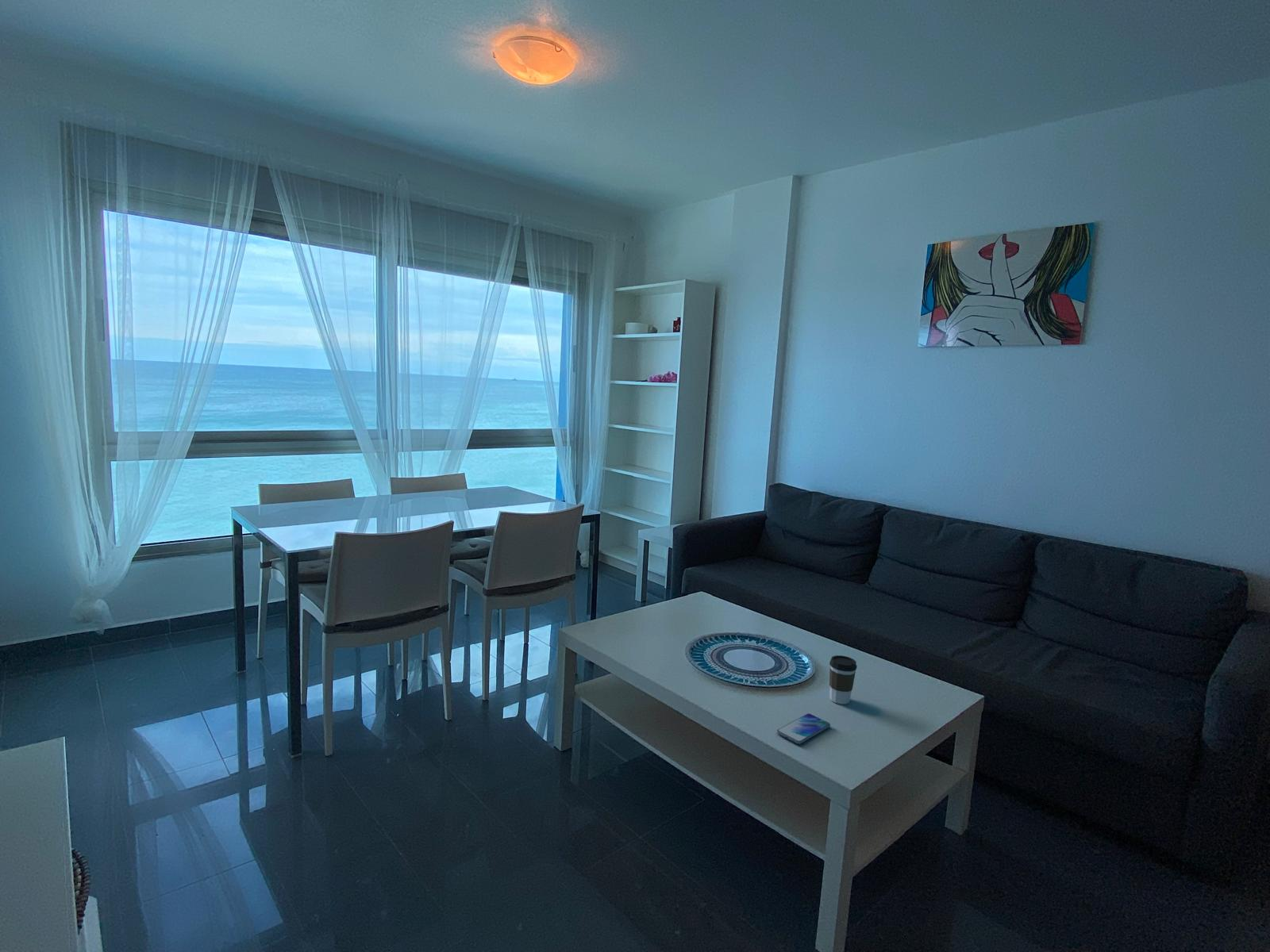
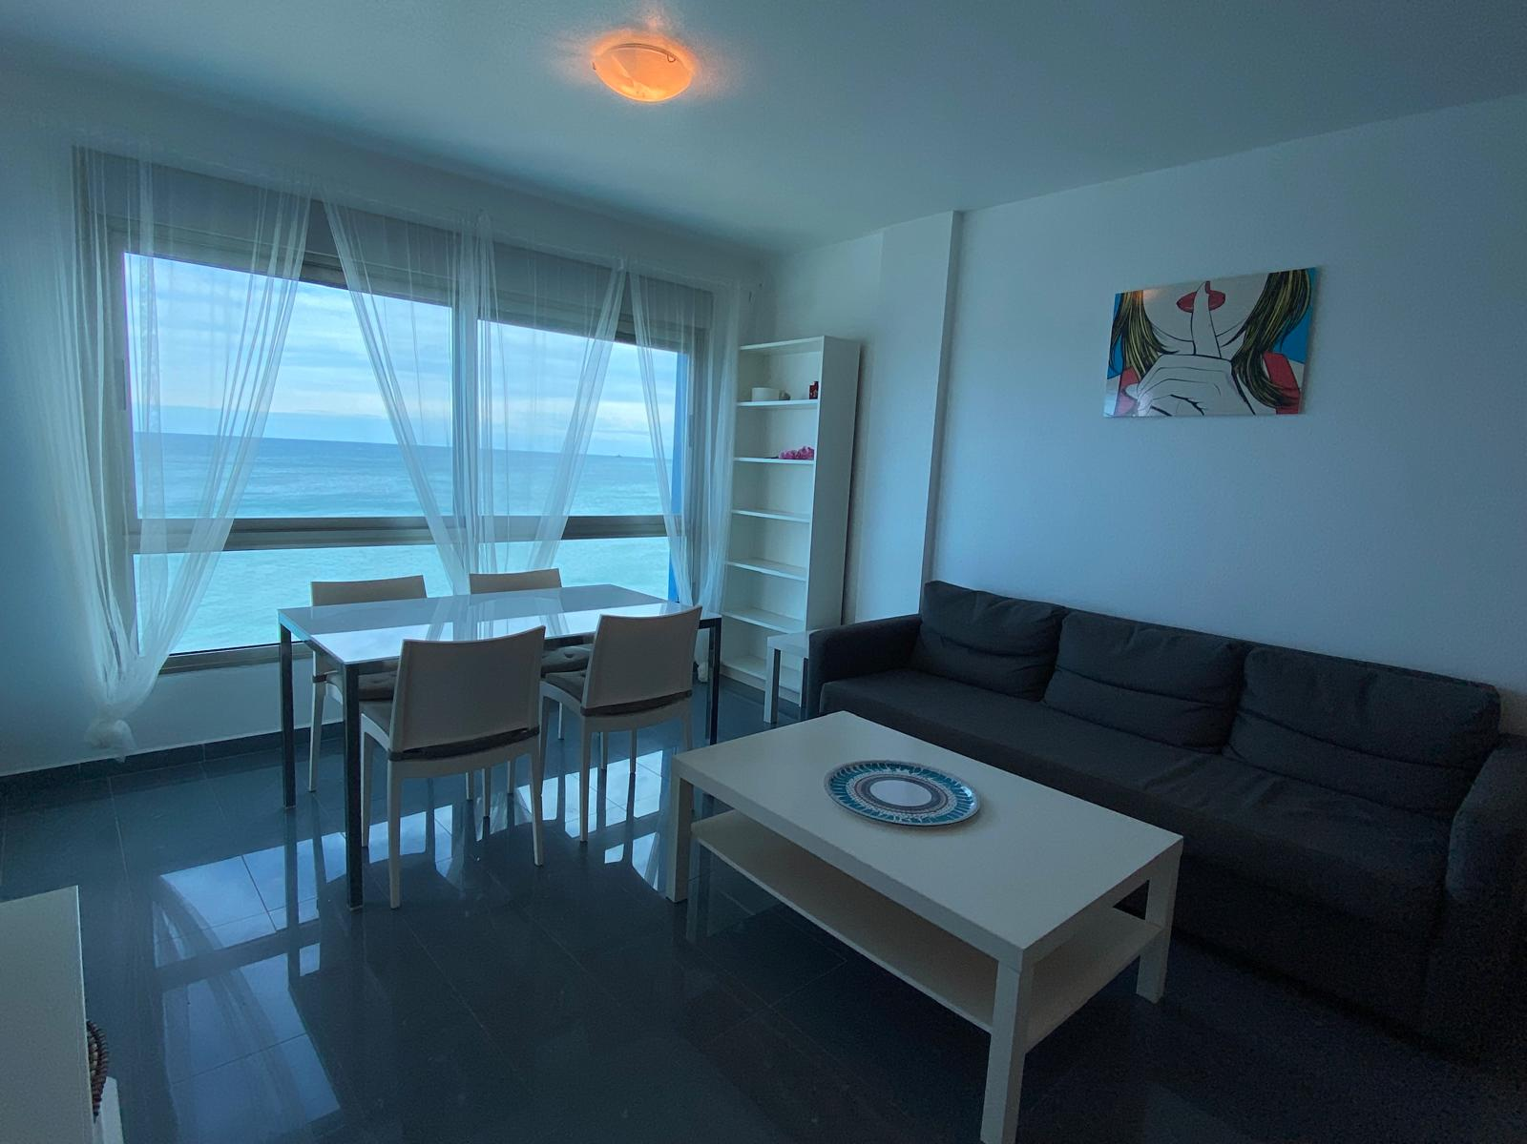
- coffee cup (841, 680)
- smartphone (803, 728)
